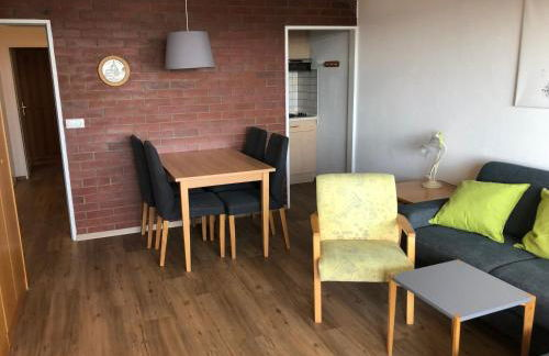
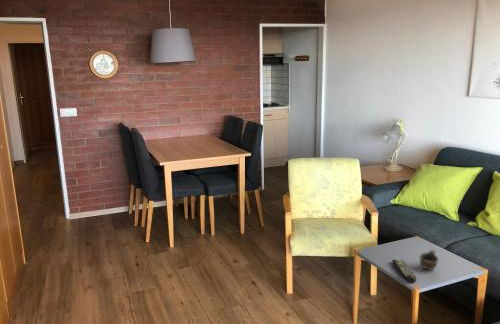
+ cup (430, 260)
+ remote control (403, 269)
